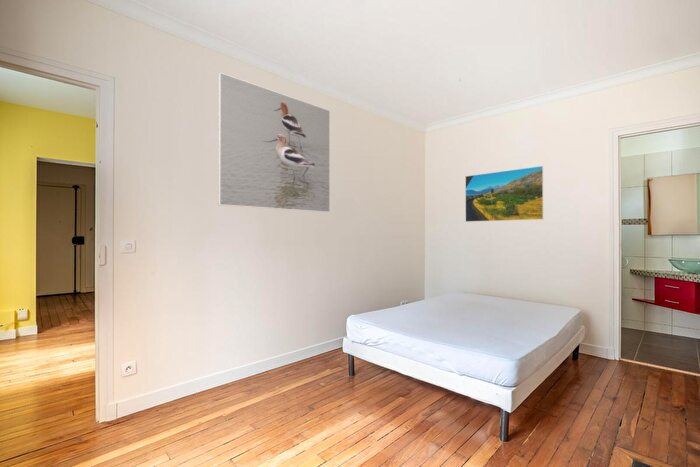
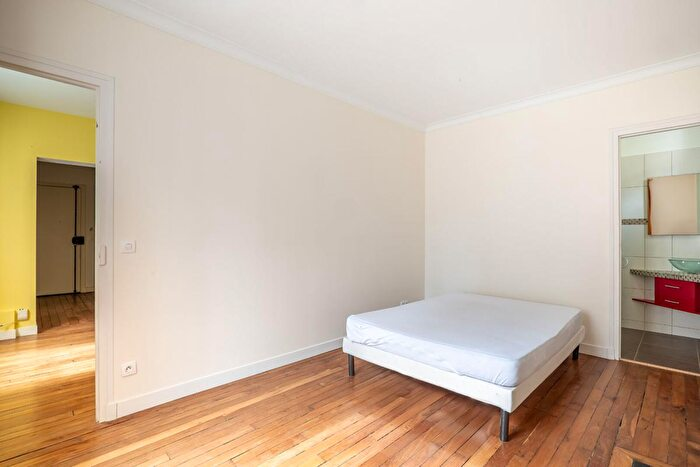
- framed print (501, 196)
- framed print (281, 151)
